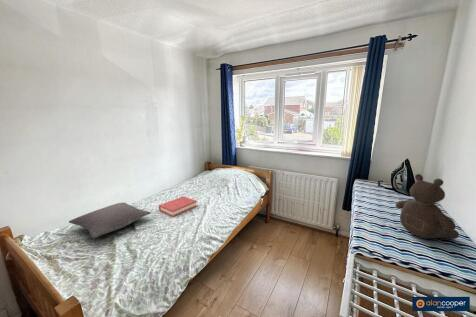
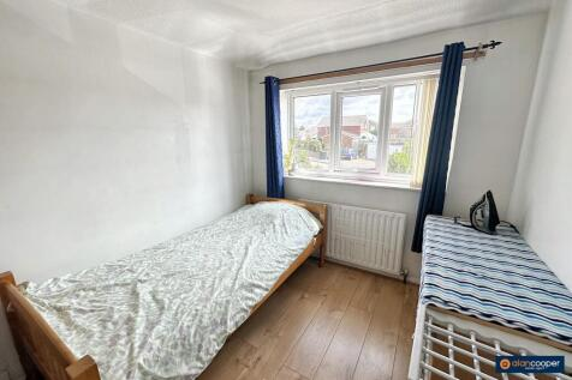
- pillow (111, 217)
- teddy bear (430, 205)
- hardback book (178, 205)
